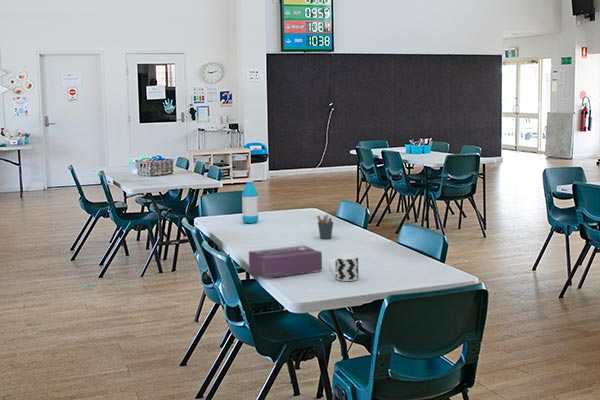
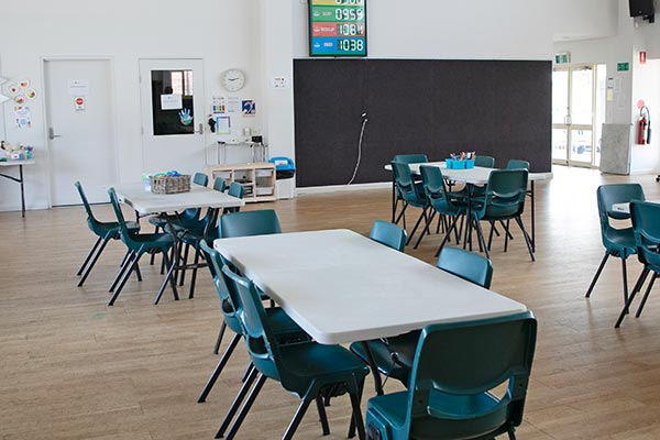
- pen holder (325, 225)
- cup (343, 267)
- water bottle (250, 200)
- tissue box (285, 261)
